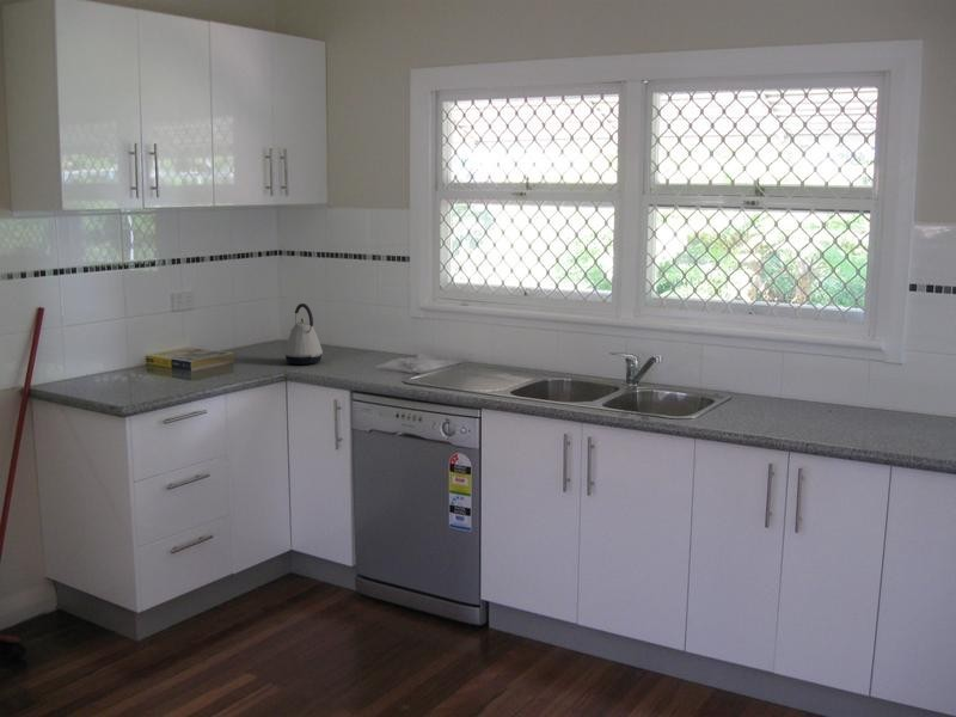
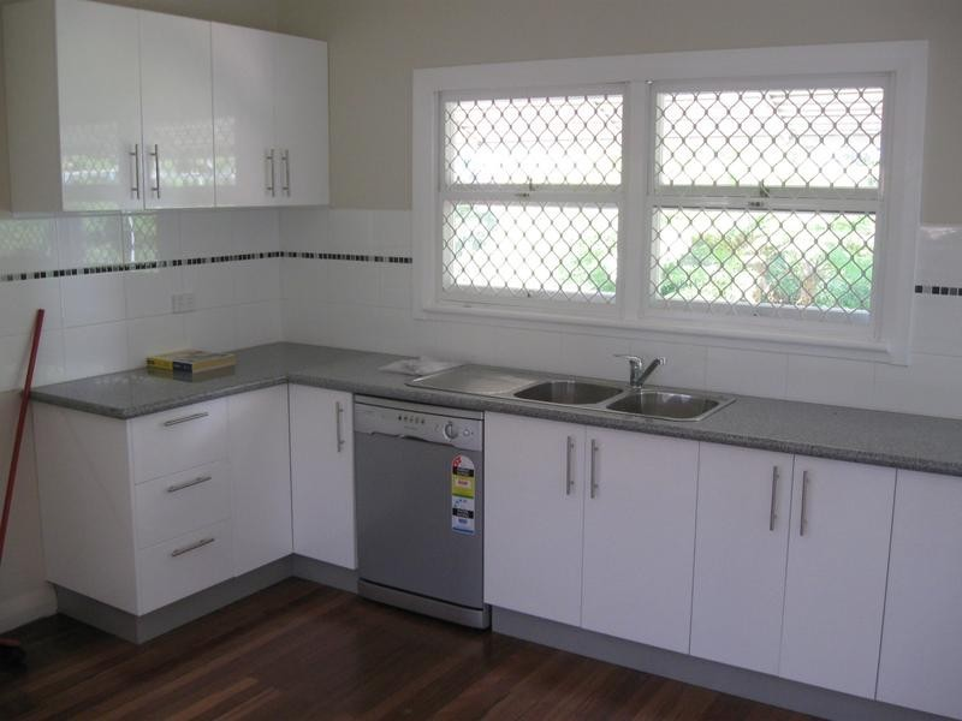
- kettle (302, 332)
